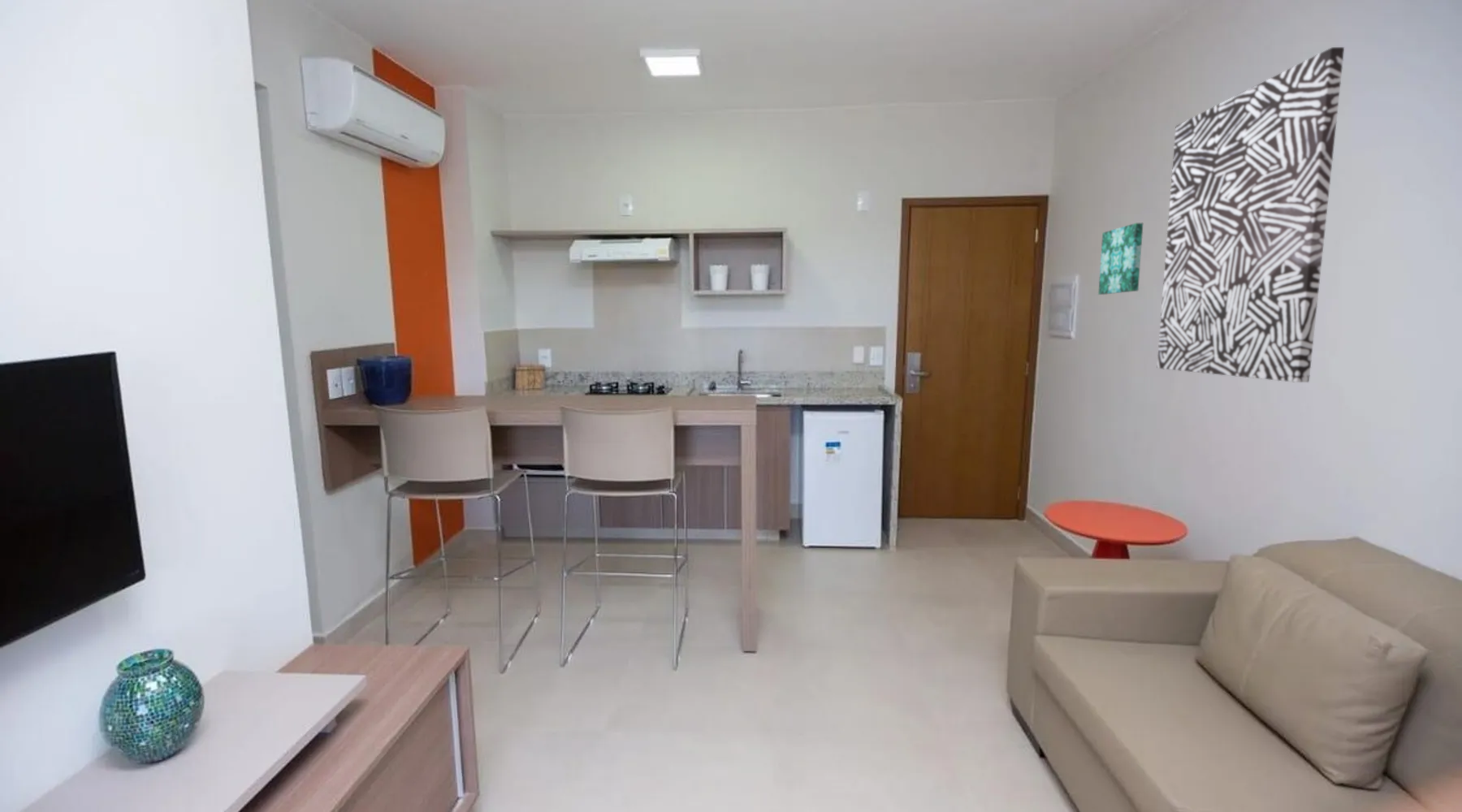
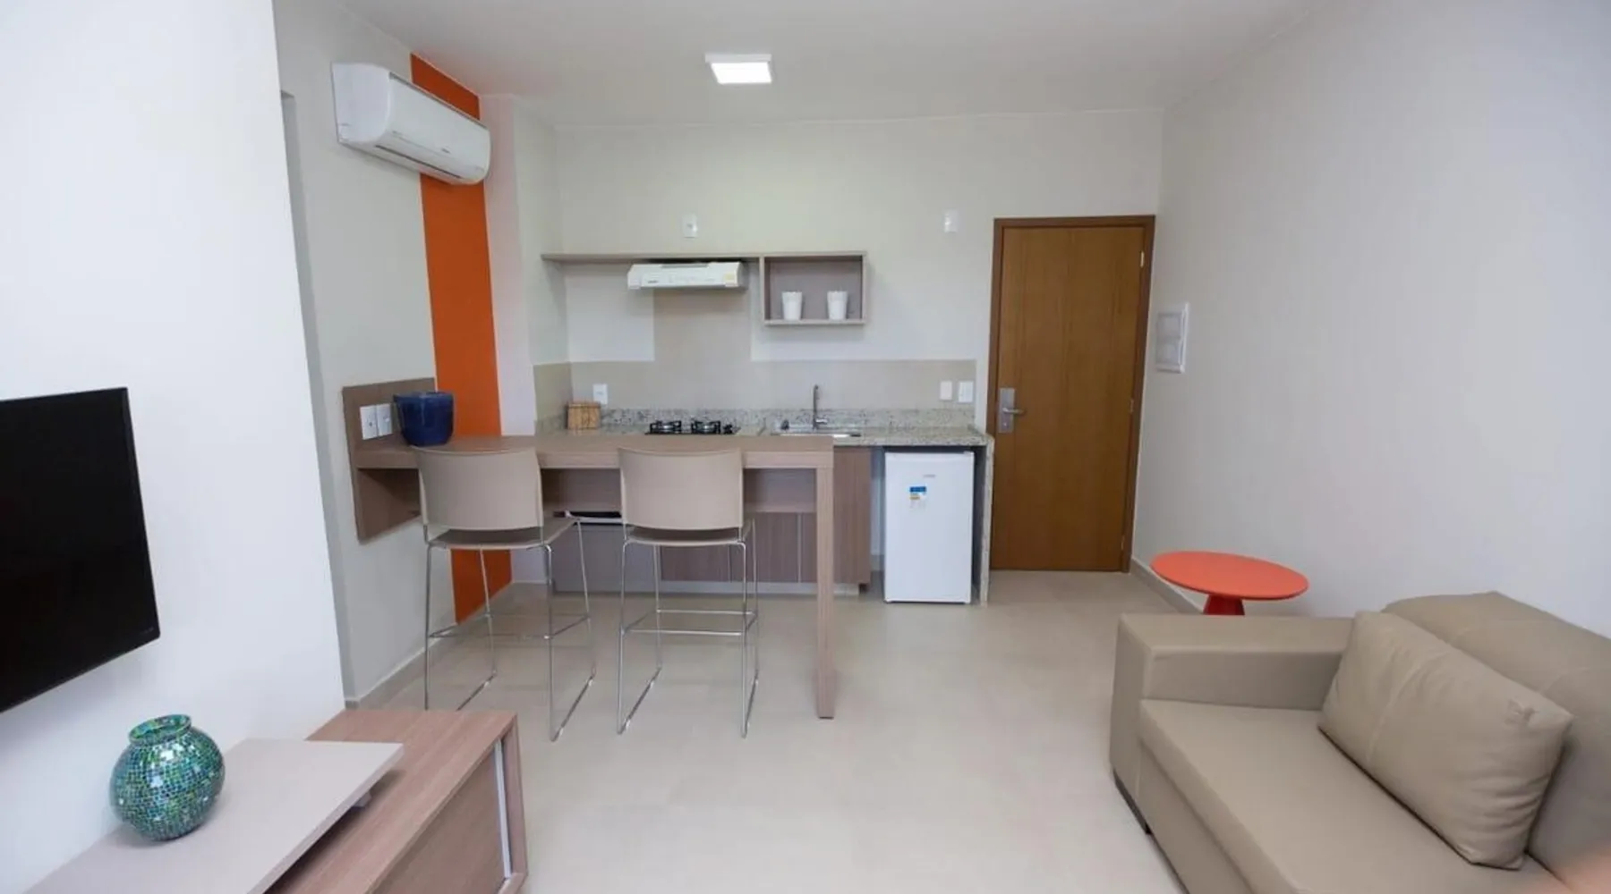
- wall art (1233, 236)
- wall art (1119, 260)
